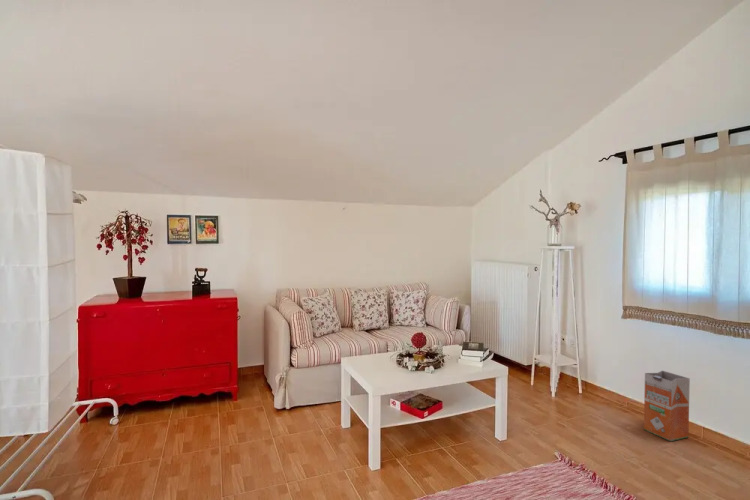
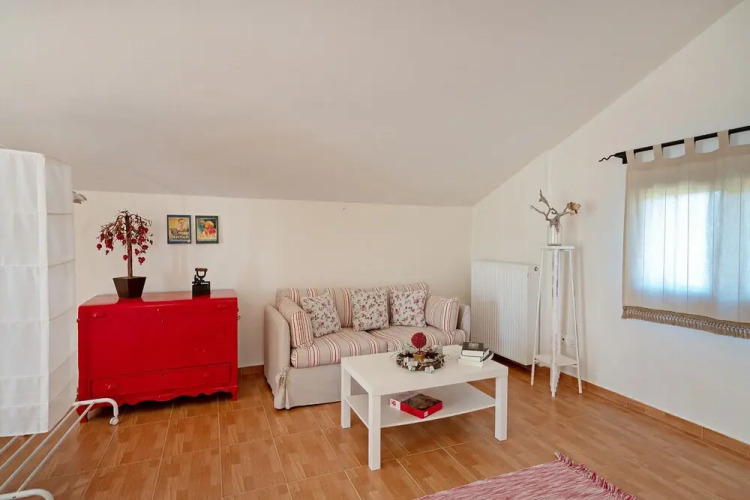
- waste bin (664, 403)
